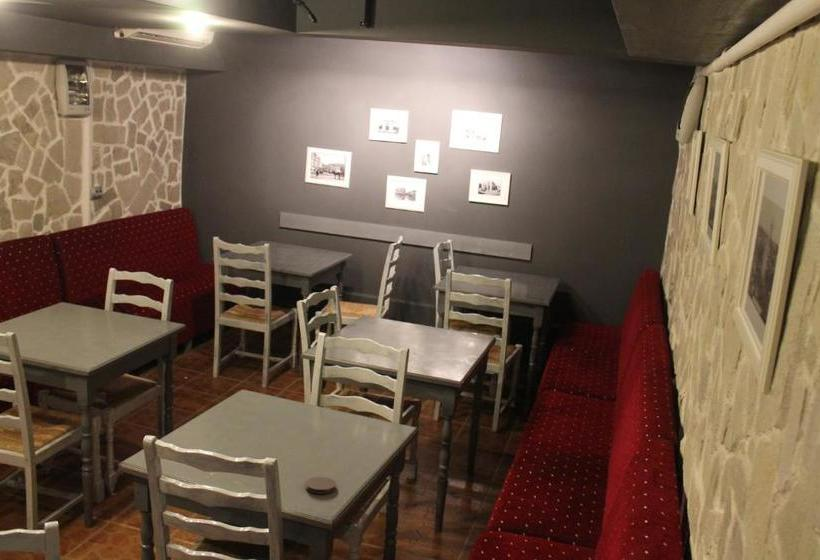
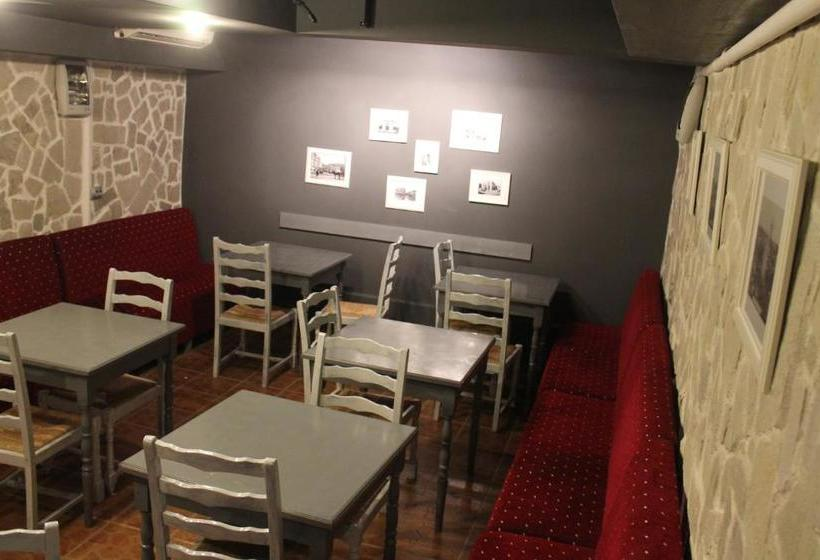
- coaster (320, 485)
